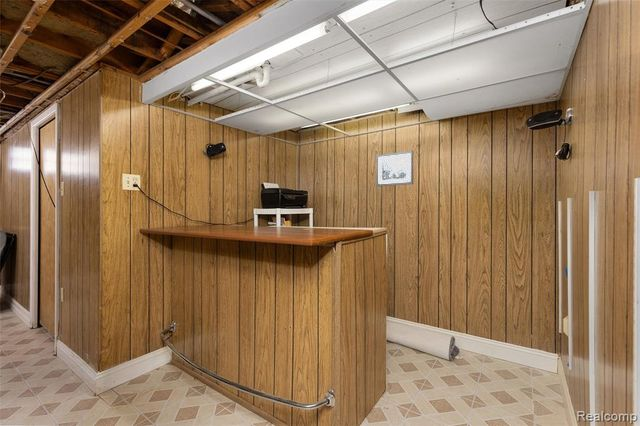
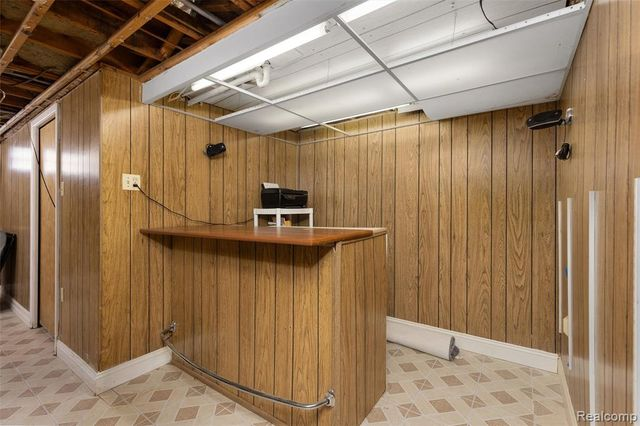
- wall art (394, 169)
